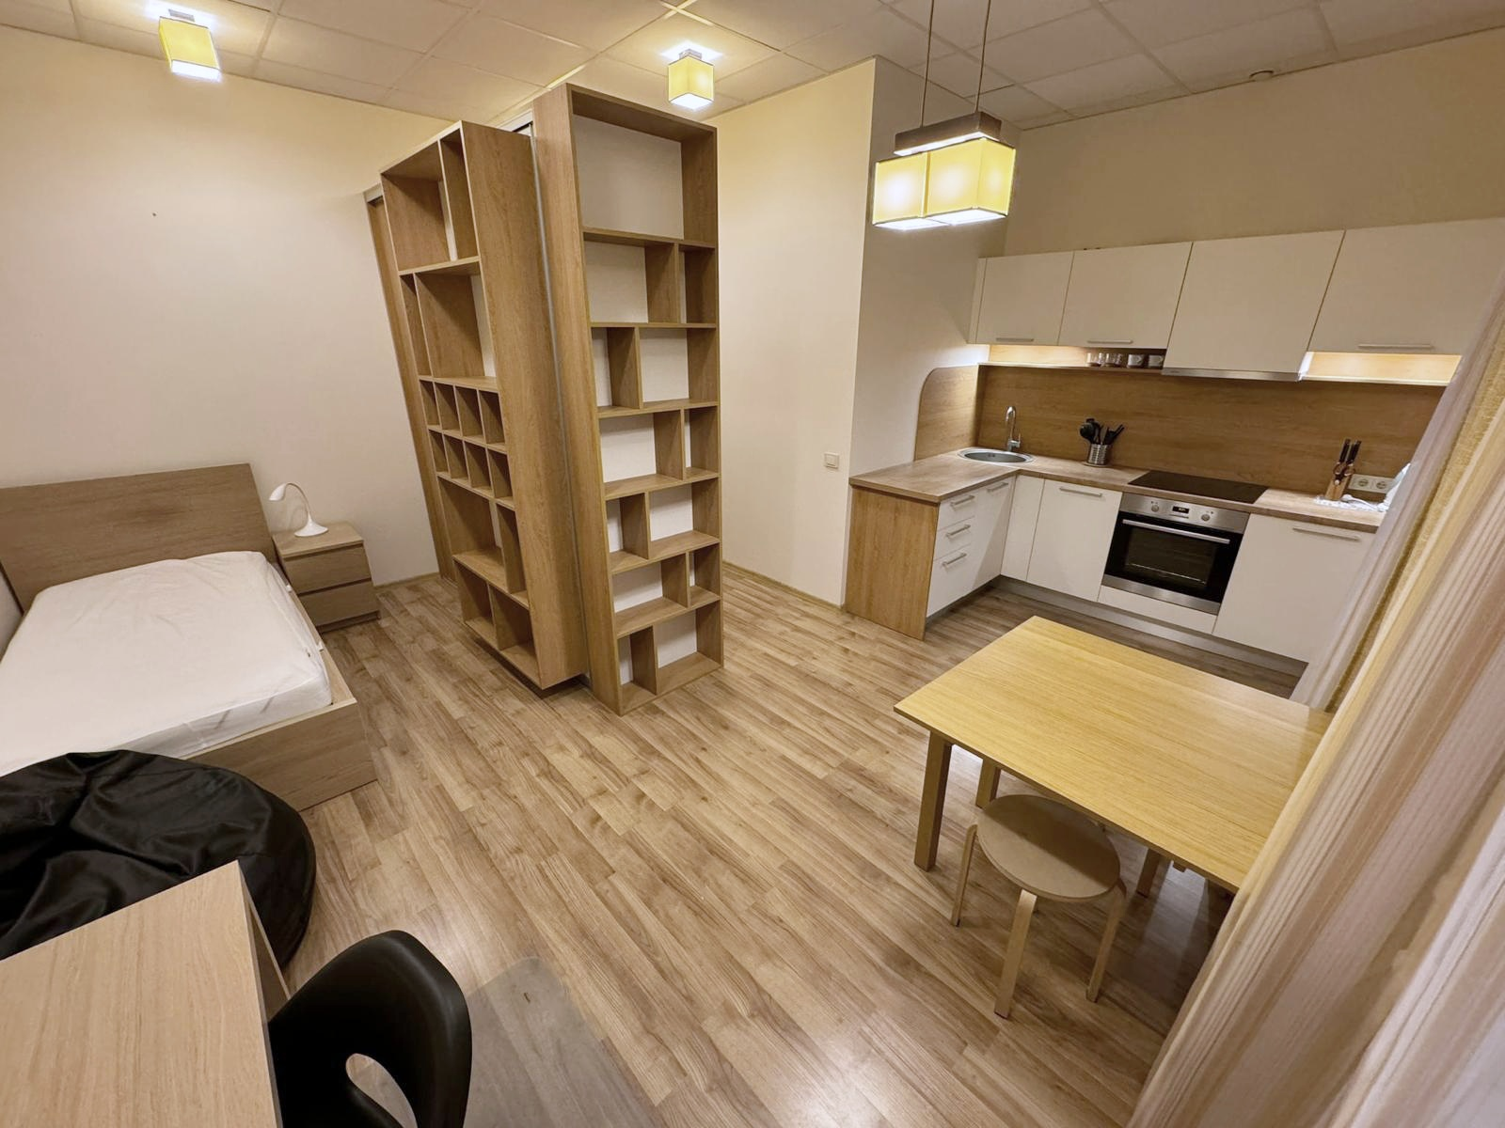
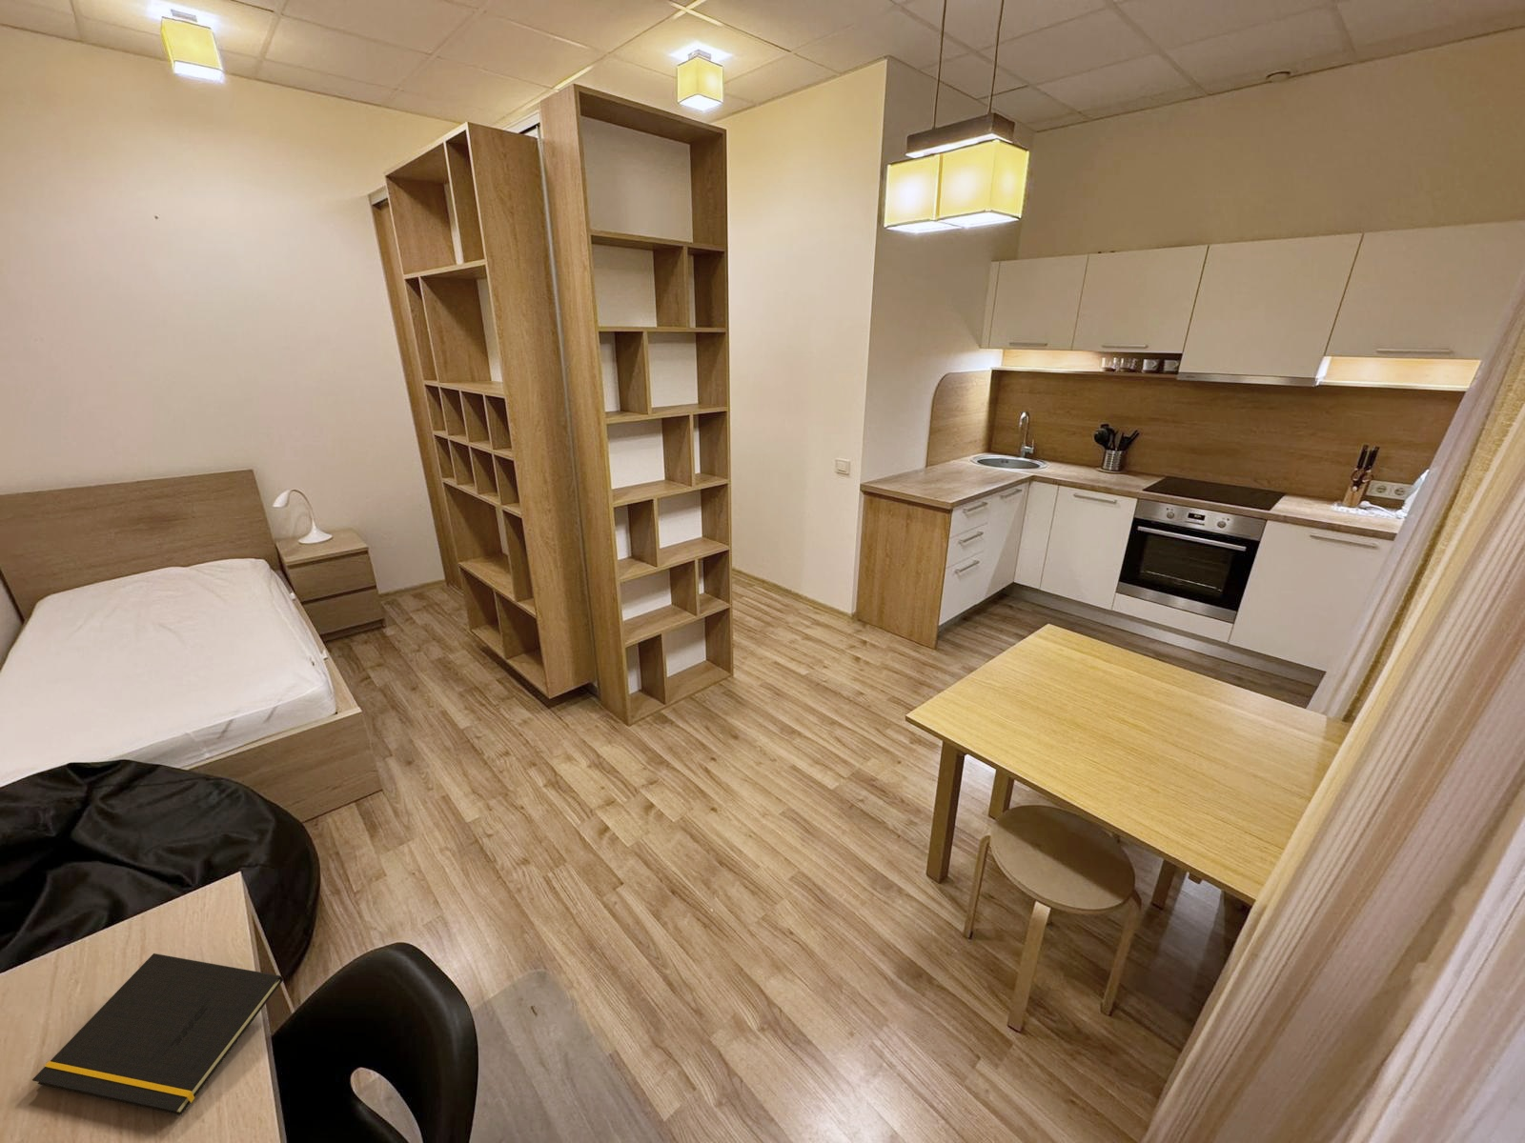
+ notepad (166, 1025)
